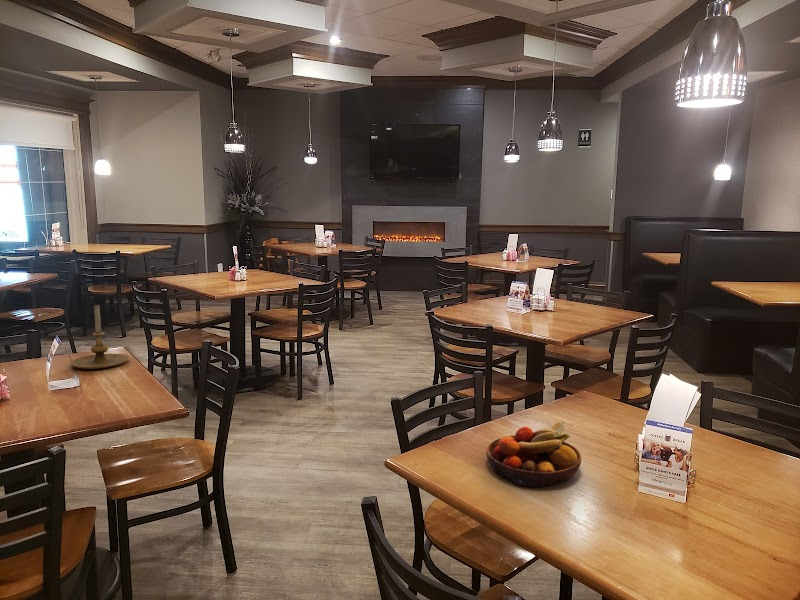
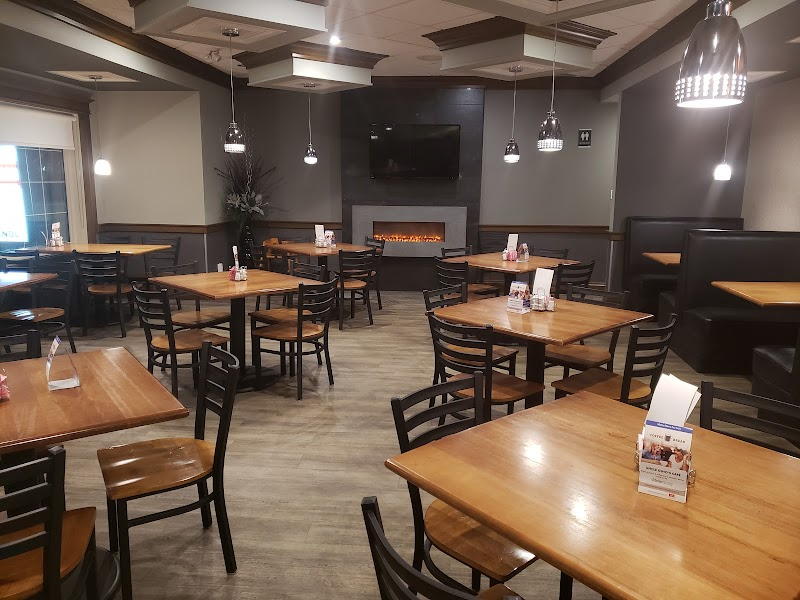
- fruit bowl (533, 448)
- candle holder (98, 334)
